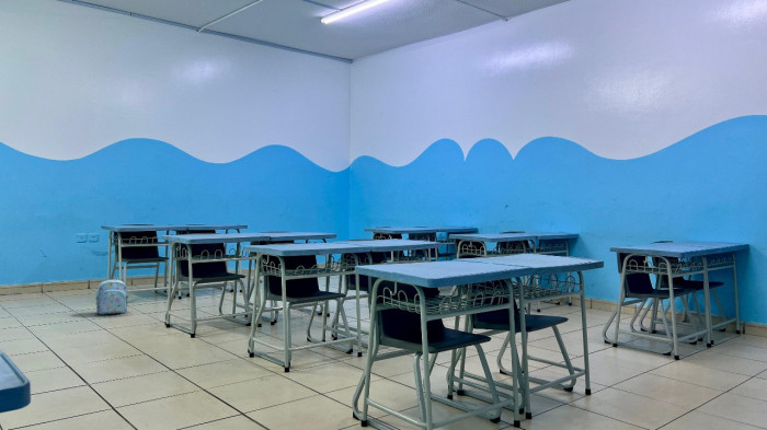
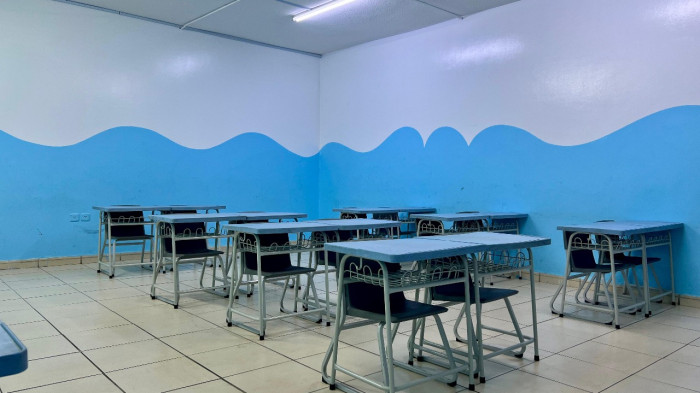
- backpack (112, 297)
